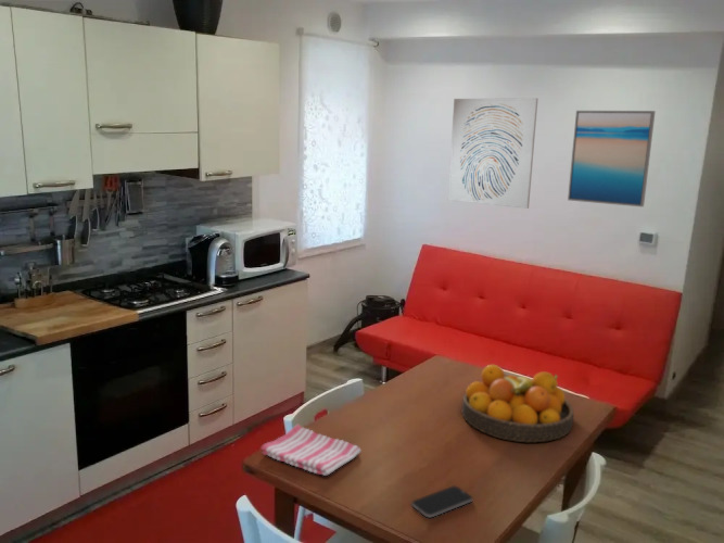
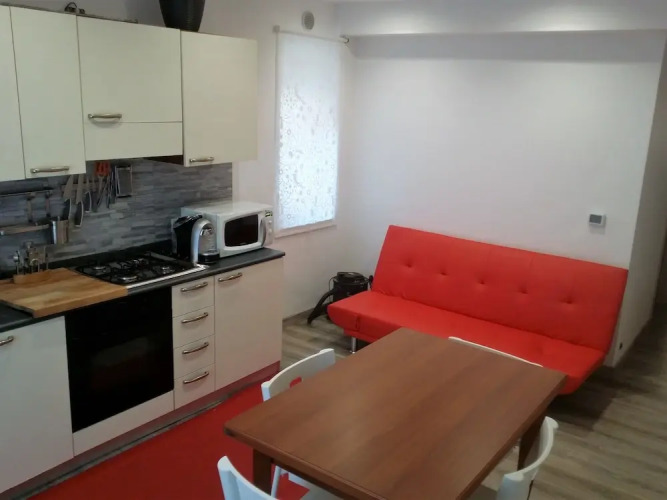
- wall art (609, 157)
- dish towel (310, 449)
- wall art (490, 152)
- smartphone (442, 501)
- fruit bowl (518, 395)
